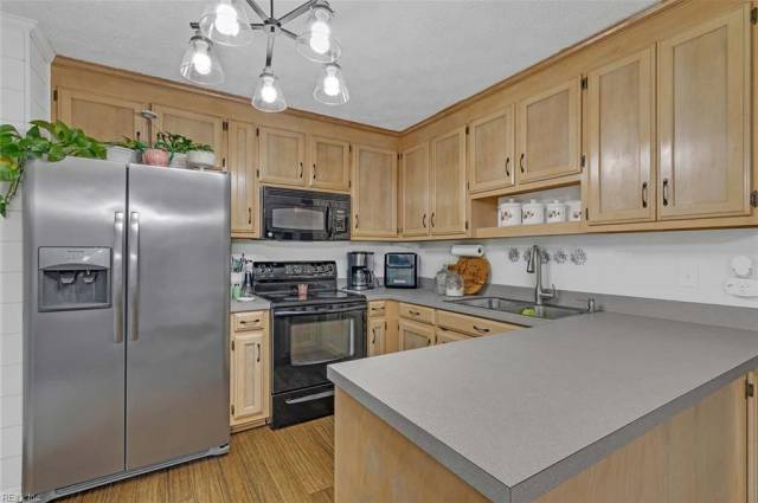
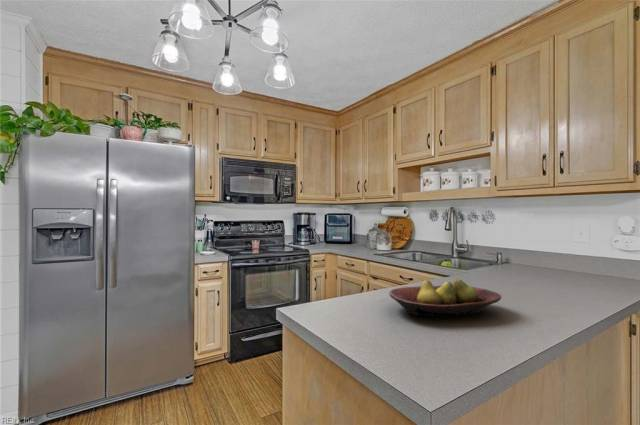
+ fruit bowl (443, 295)
